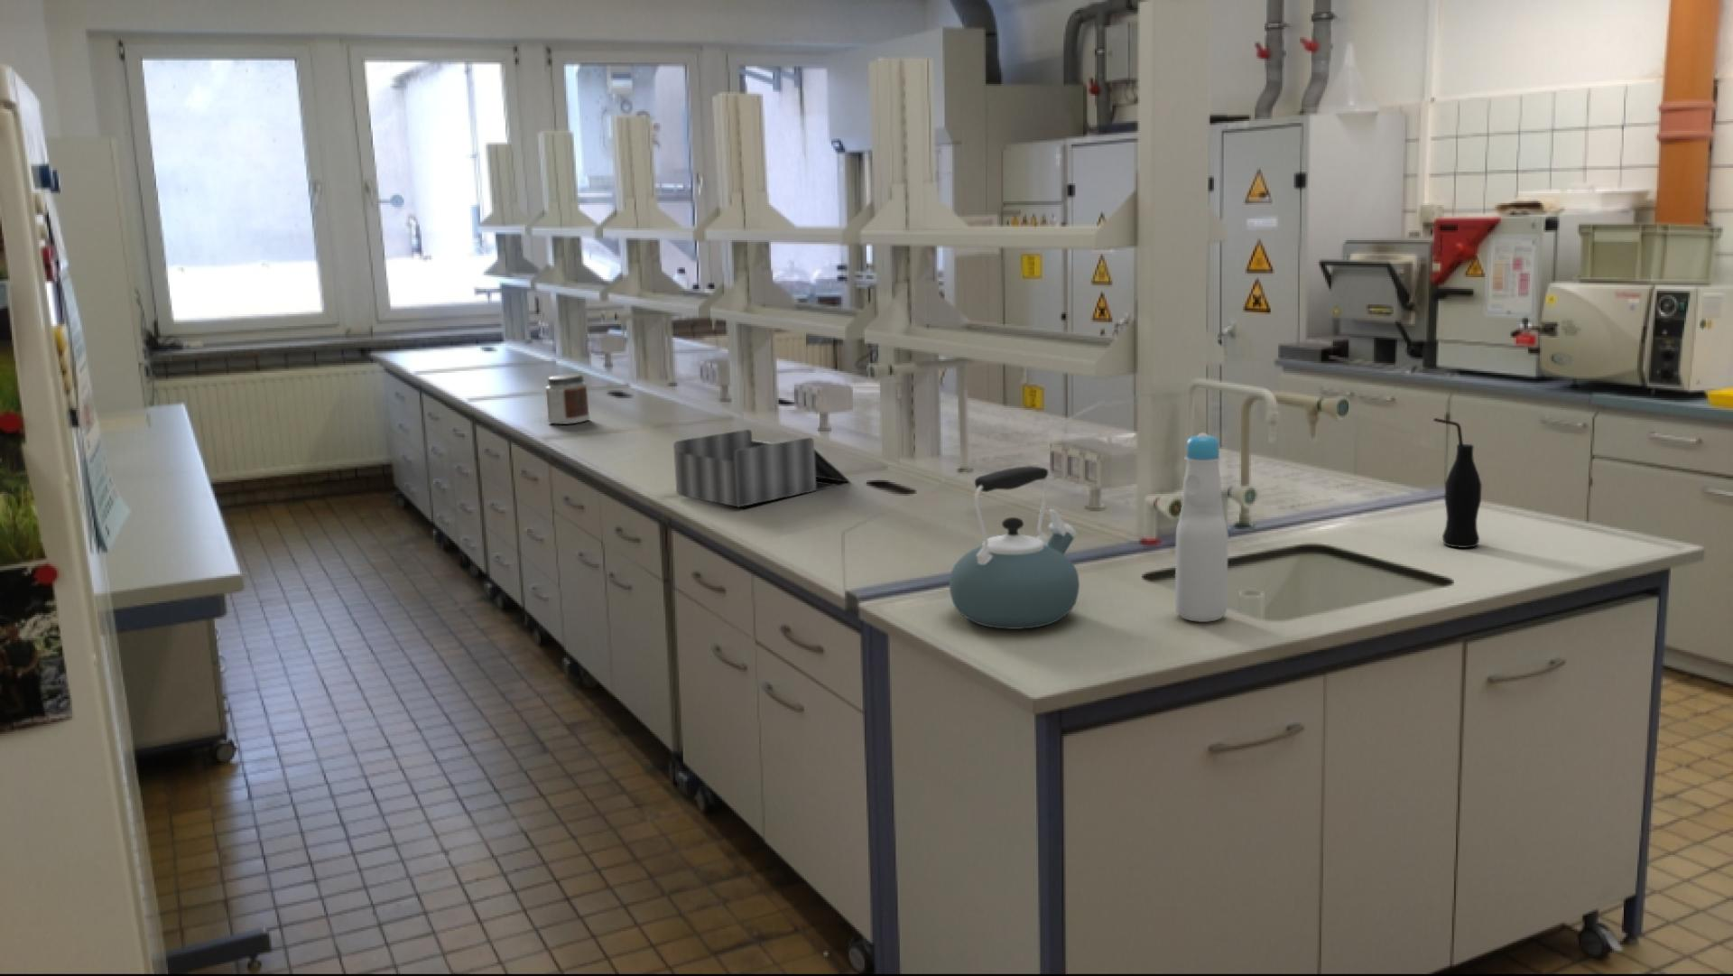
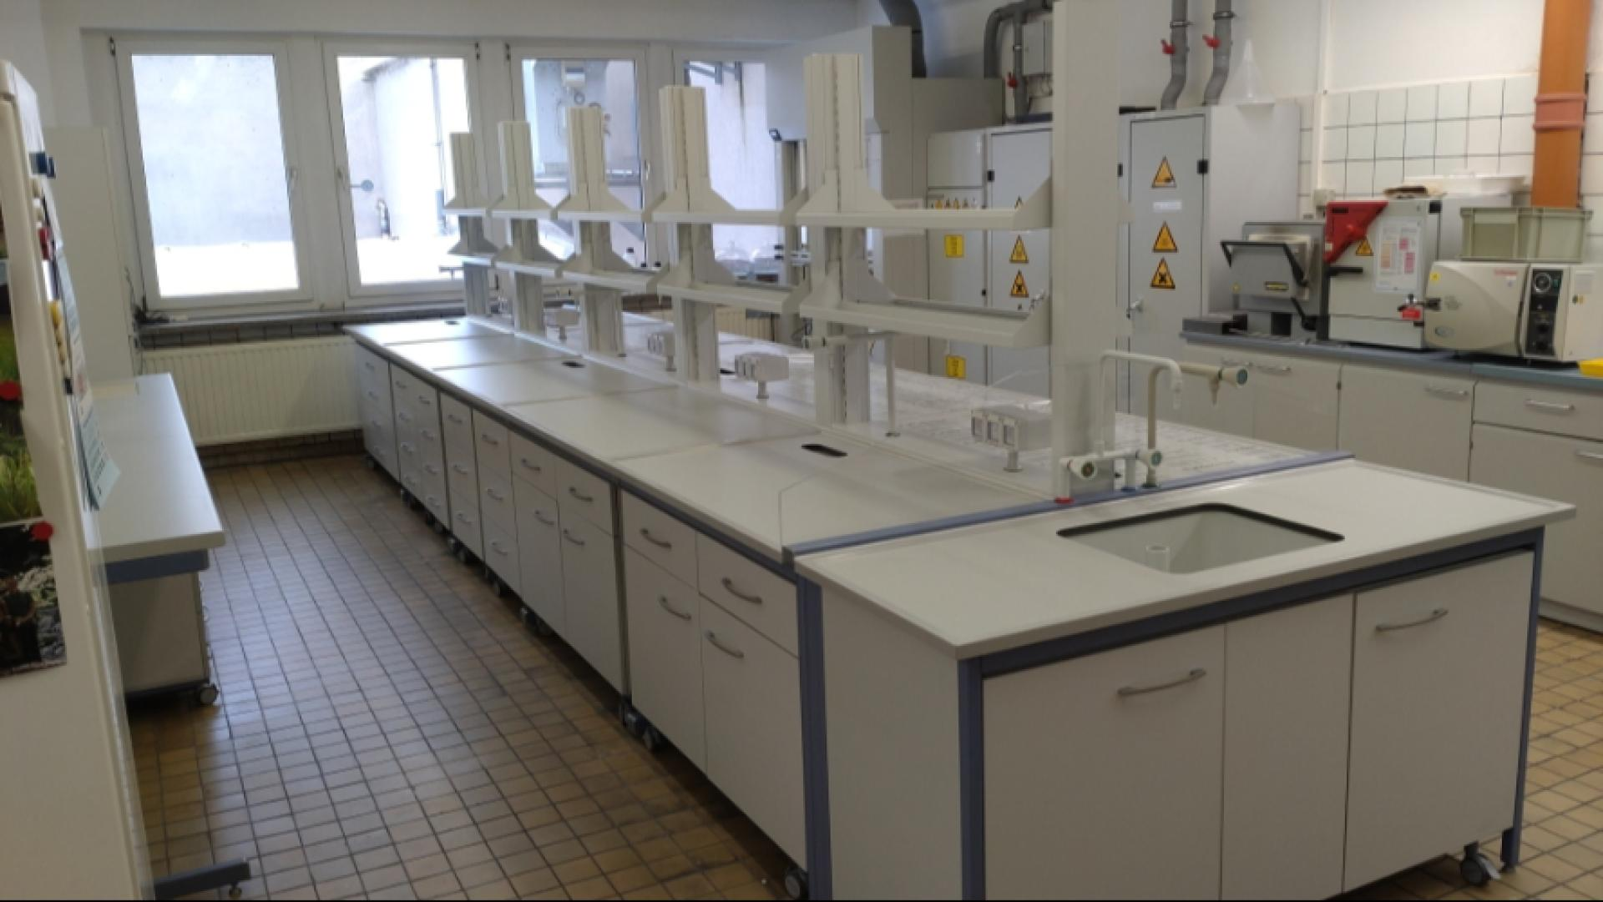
- kettle (1021, 540)
- bottle (1454, 482)
- jar (567, 399)
- desk organizer (763, 462)
- bottle (1201, 525)
